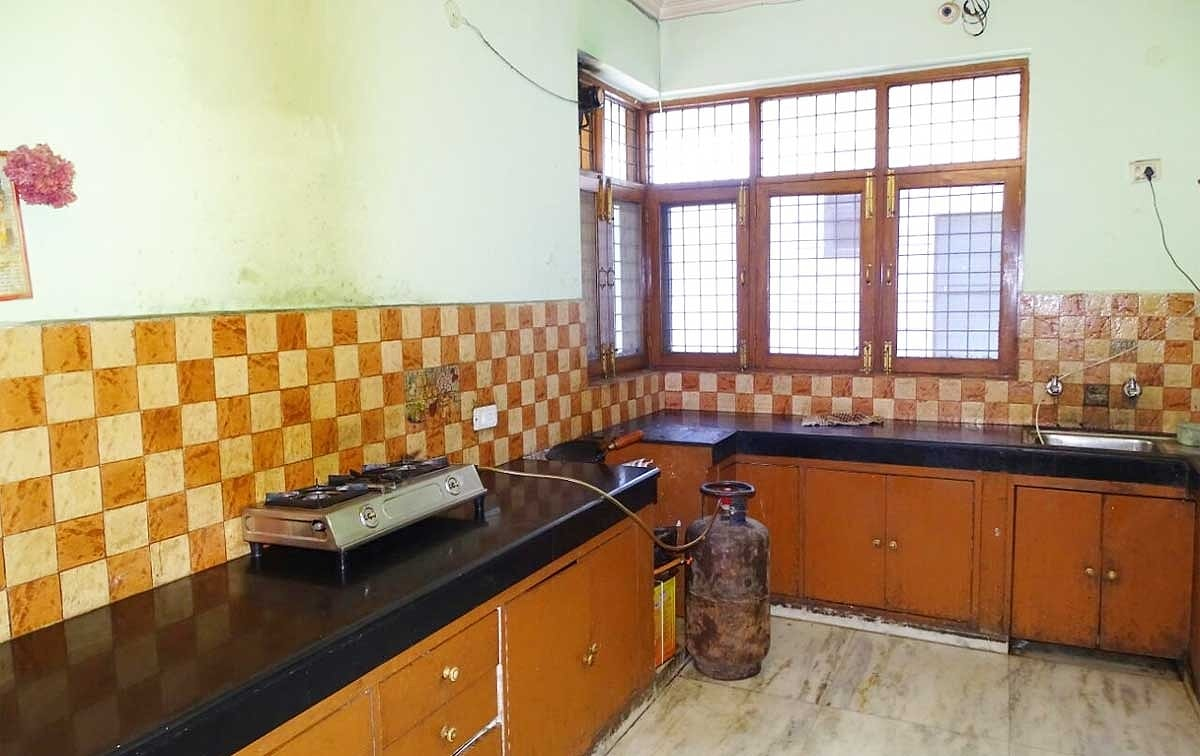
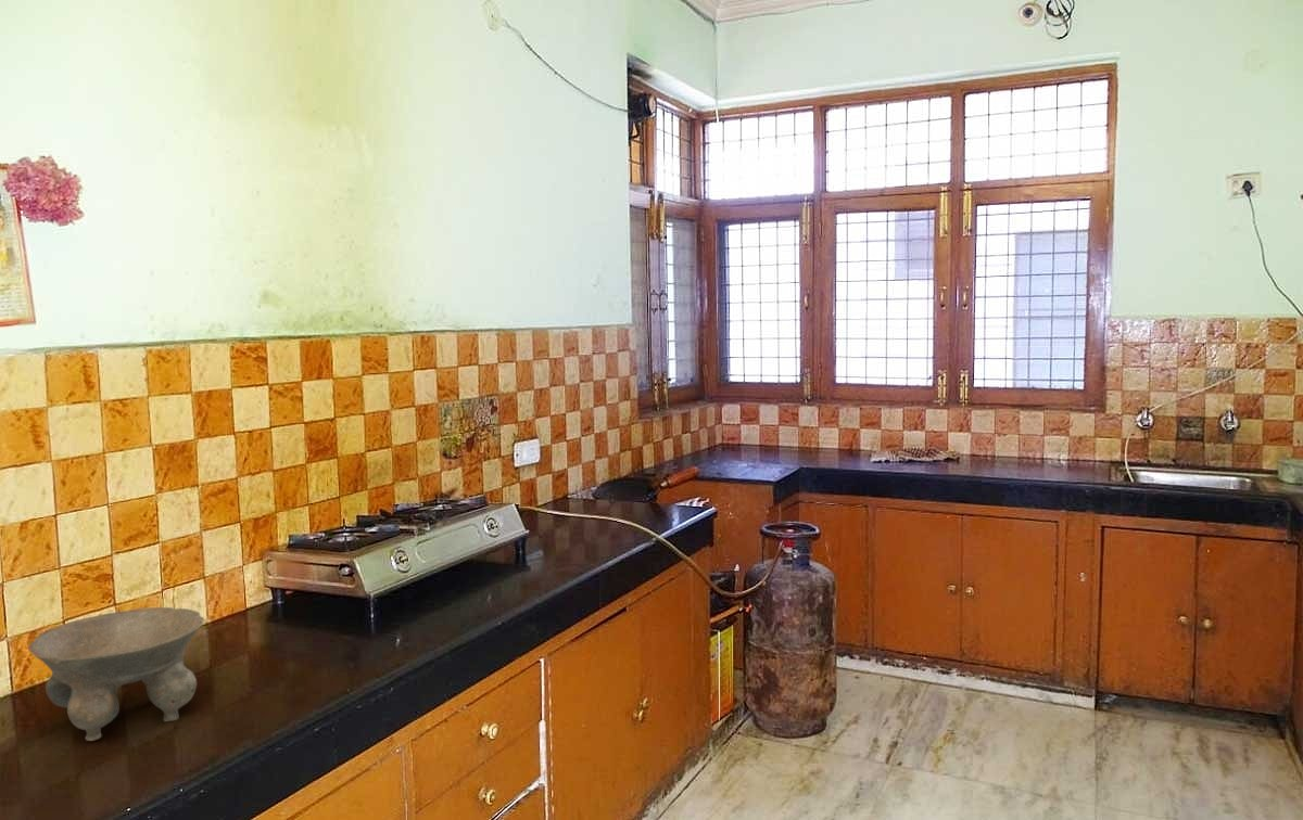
+ bowl (123, 674)
